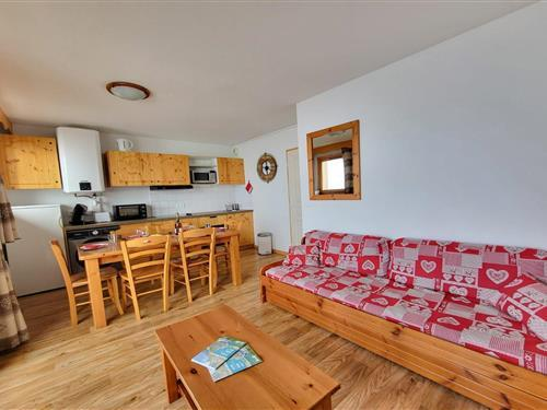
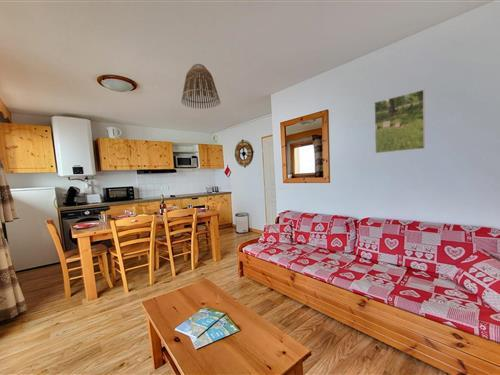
+ lamp shade (199, 84)
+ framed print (398, 124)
